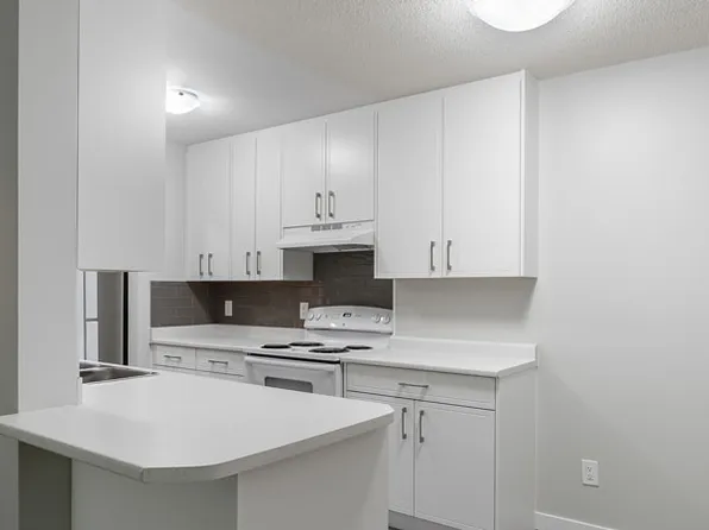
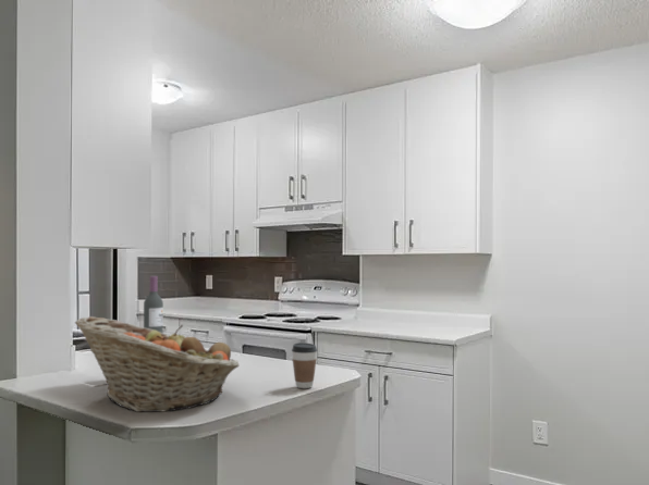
+ fruit basket (157, 356)
+ coffee cup (304, 365)
+ wine bottle (152, 312)
